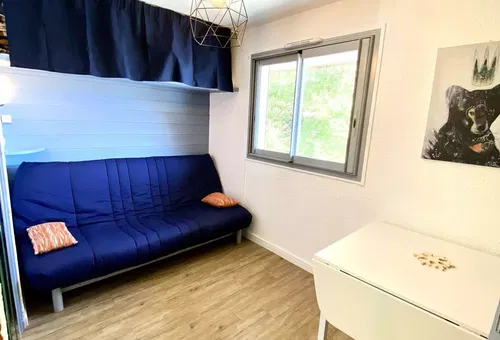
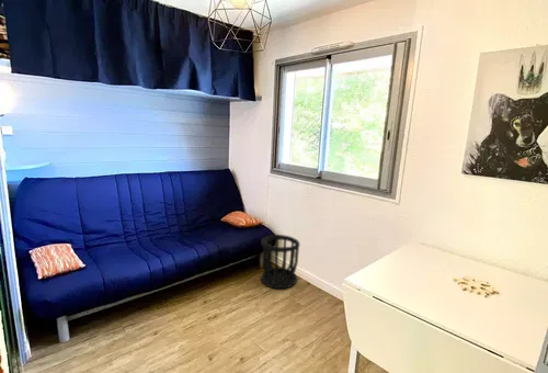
+ wastebasket (276, 260)
